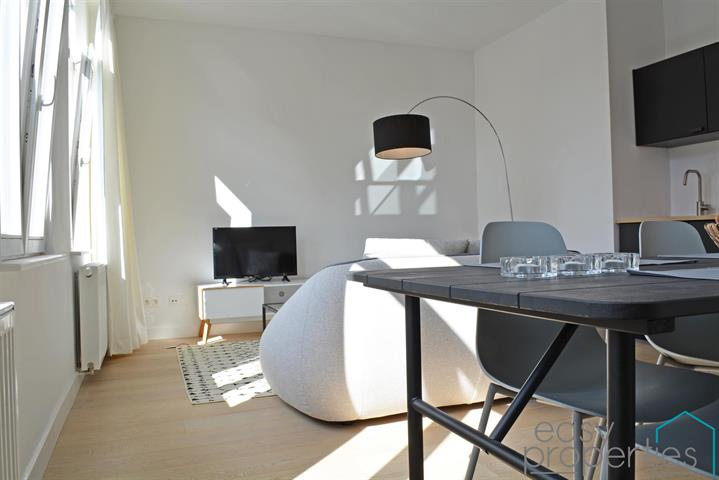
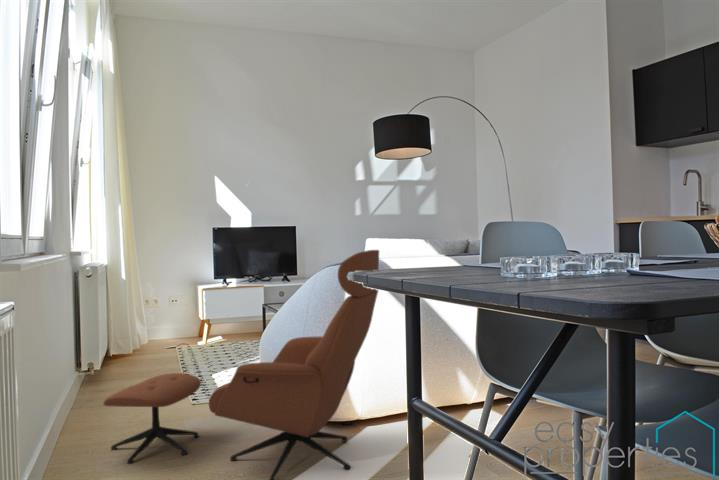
+ lounge chair (248, 363)
